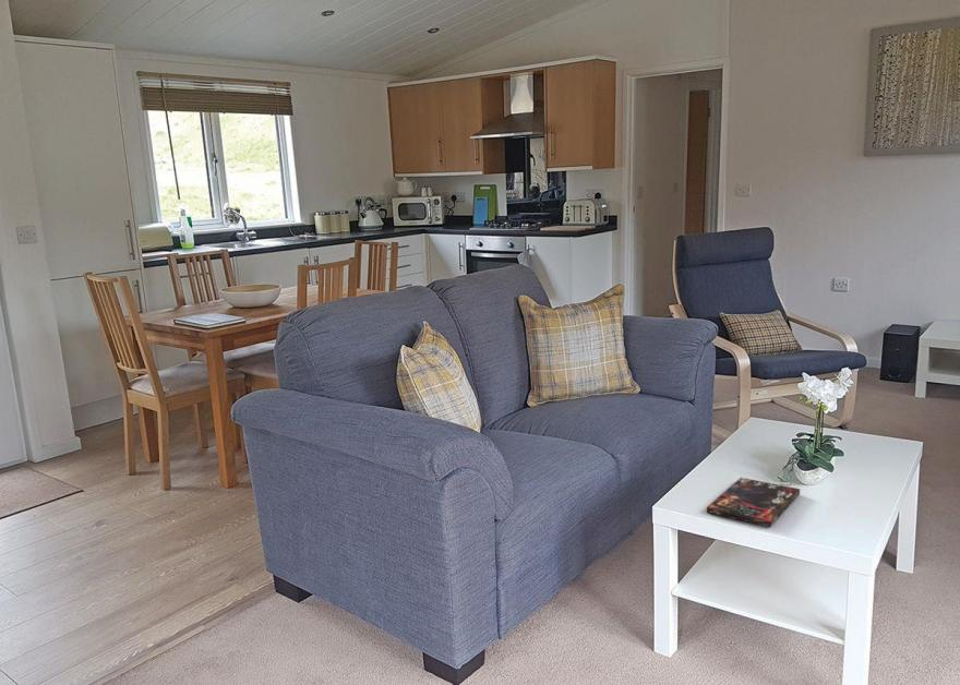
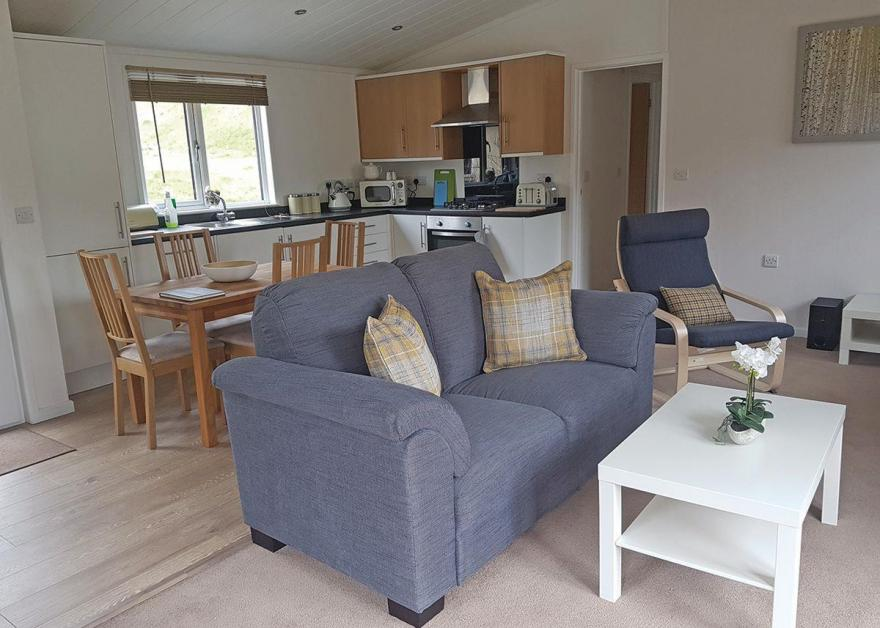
- book (754, 500)
